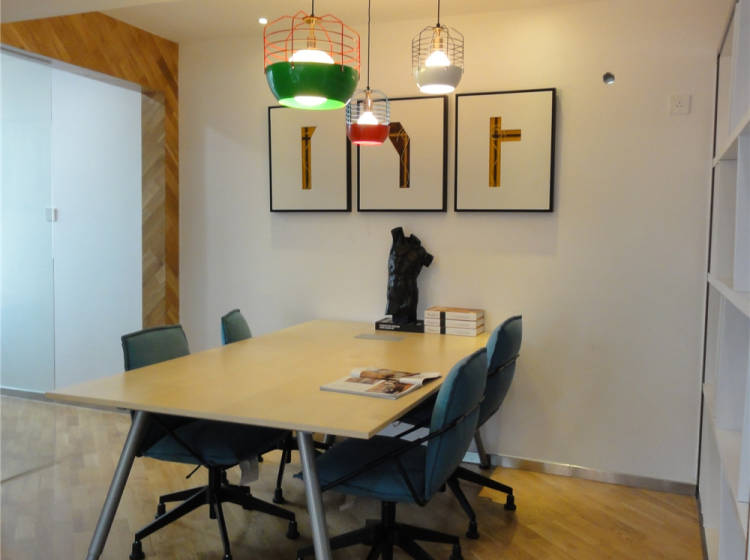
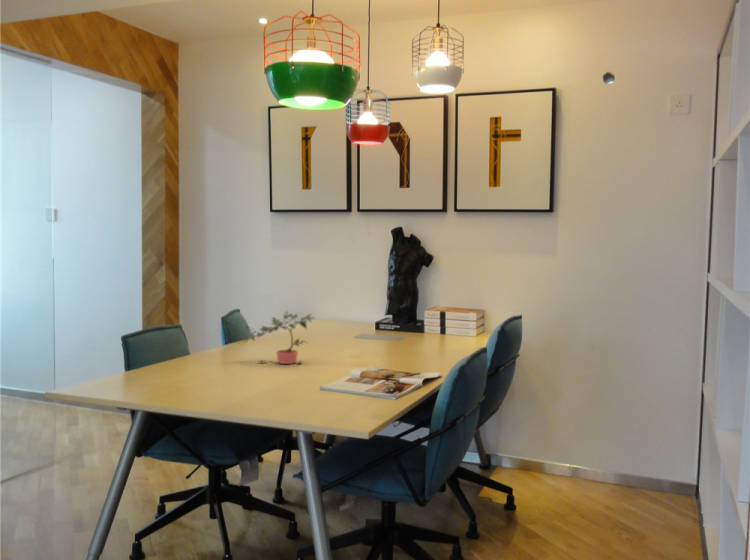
+ potted plant (275, 330)
